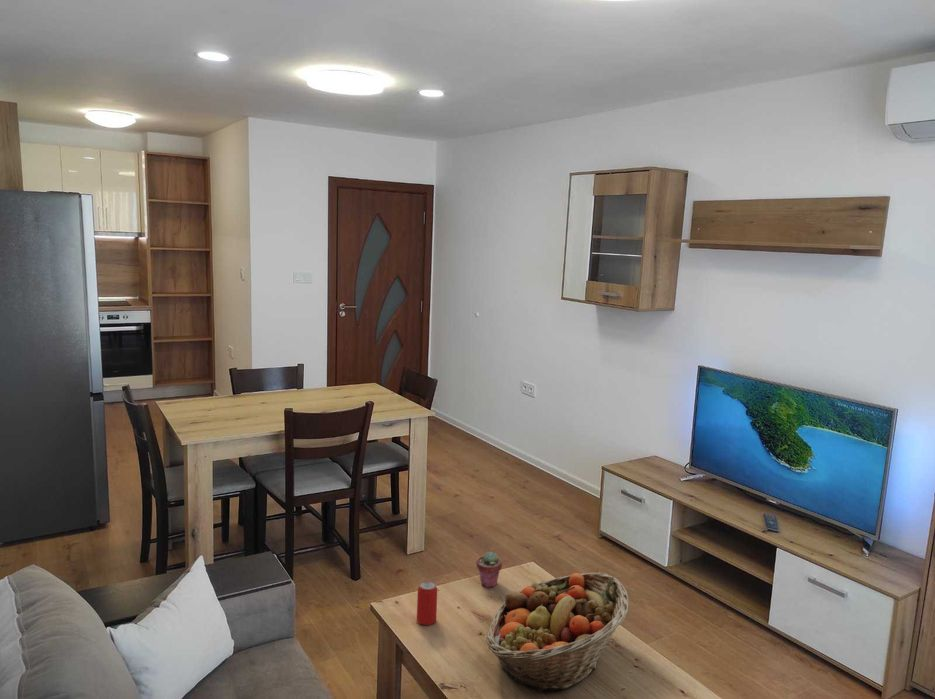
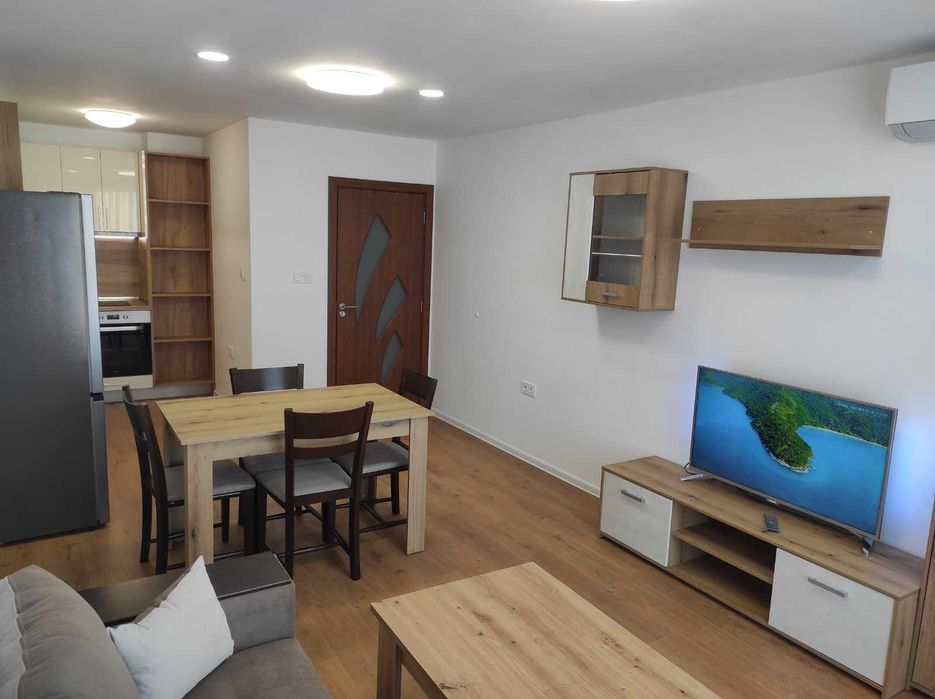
- potted succulent (489, 567)
- beverage can (427, 602)
- fruit basket (557, 624)
